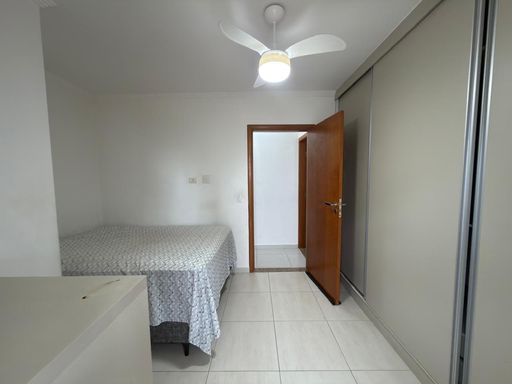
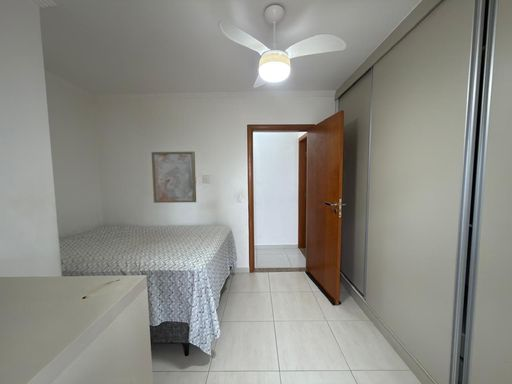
+ wall art (174, 177)
